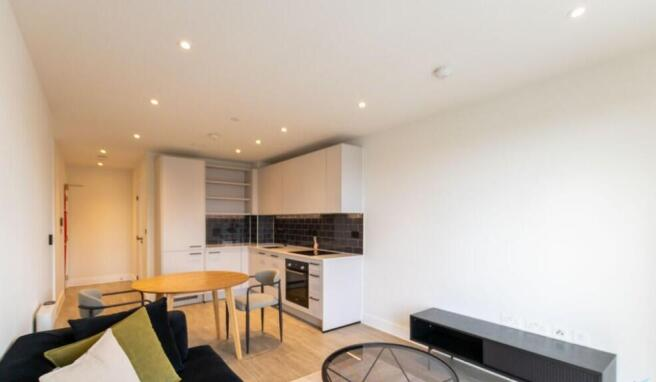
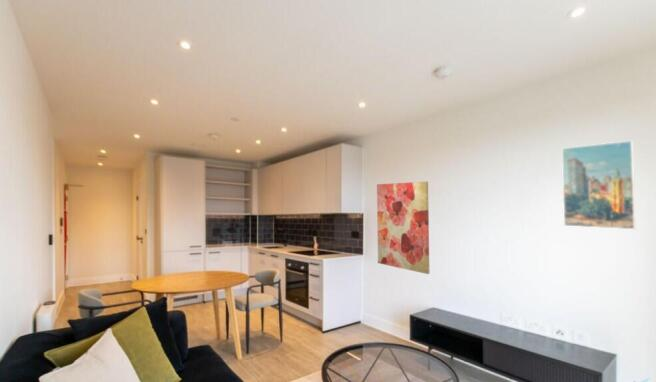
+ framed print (596, 185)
+ wall art (401, 225)
